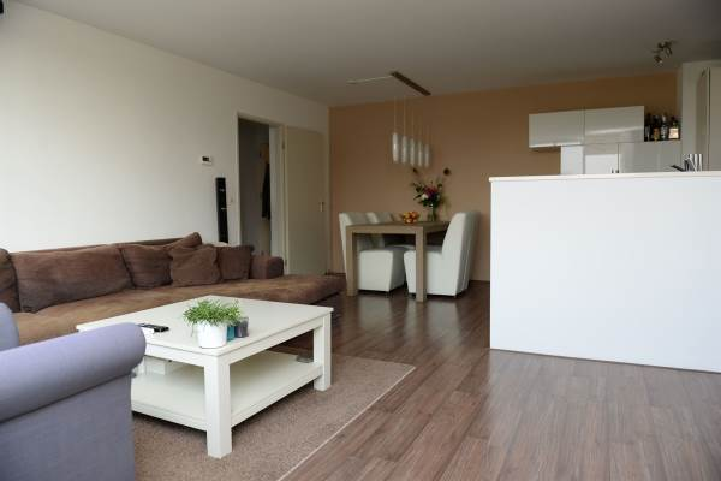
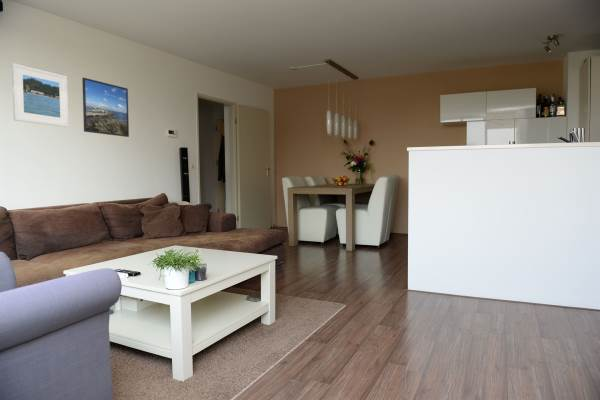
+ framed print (41, 97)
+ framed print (106, 108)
